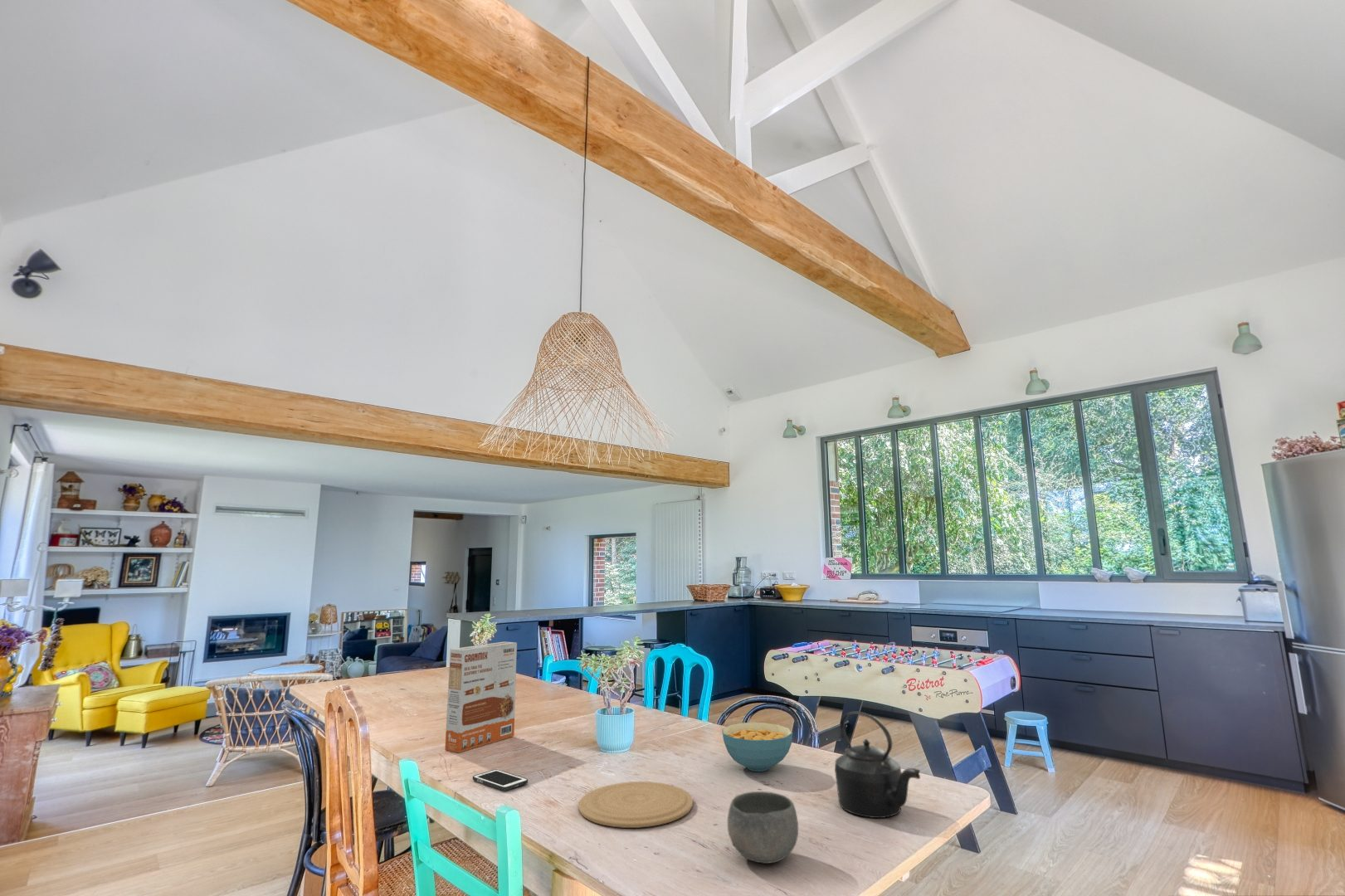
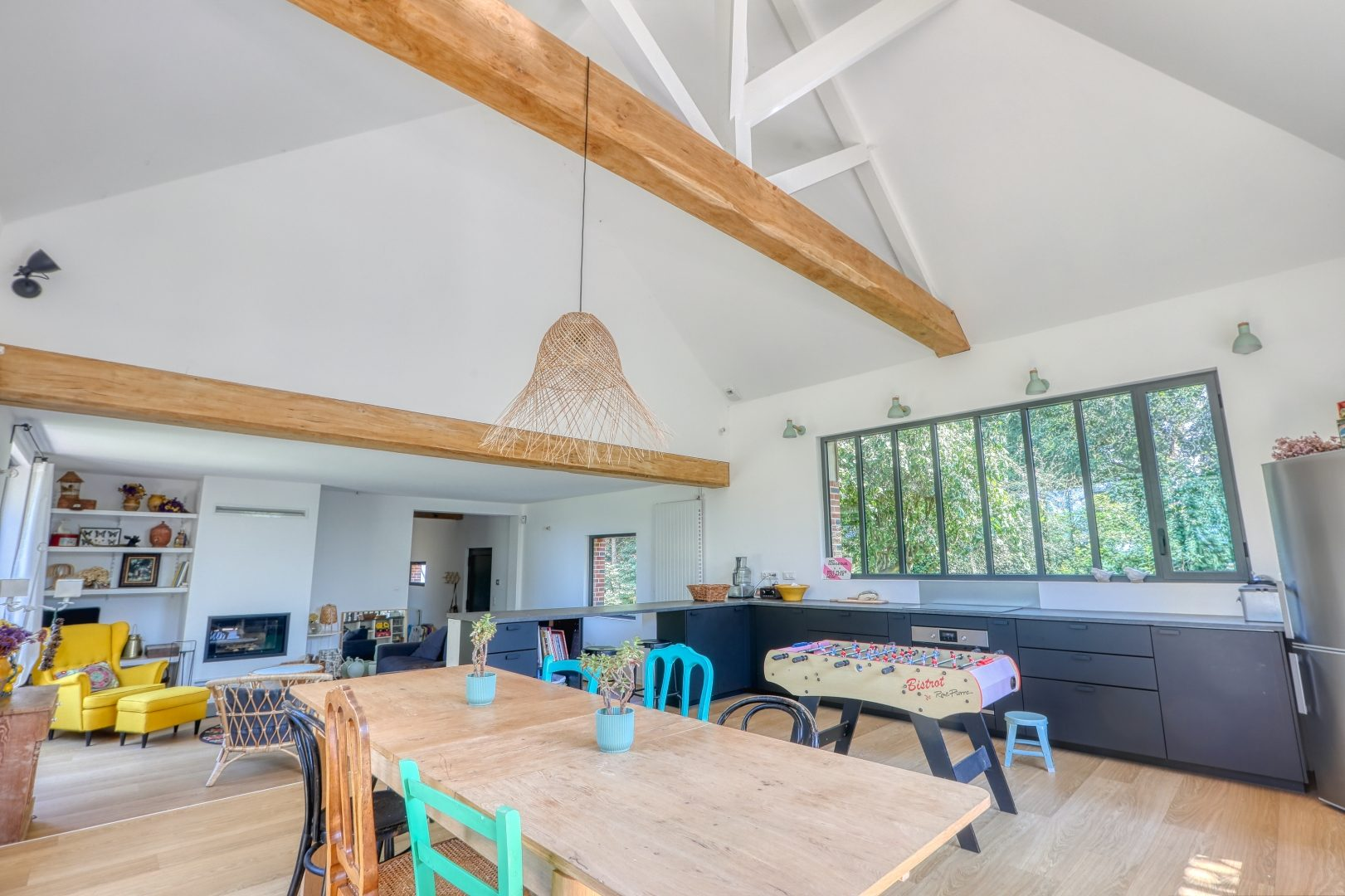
- kettle (879, 763)
- plate (636, 801)
- cell phone (500, 779)
- cereal box (482, 693)
- cereal bowl (757, 749)
- bowl (763, 829)
